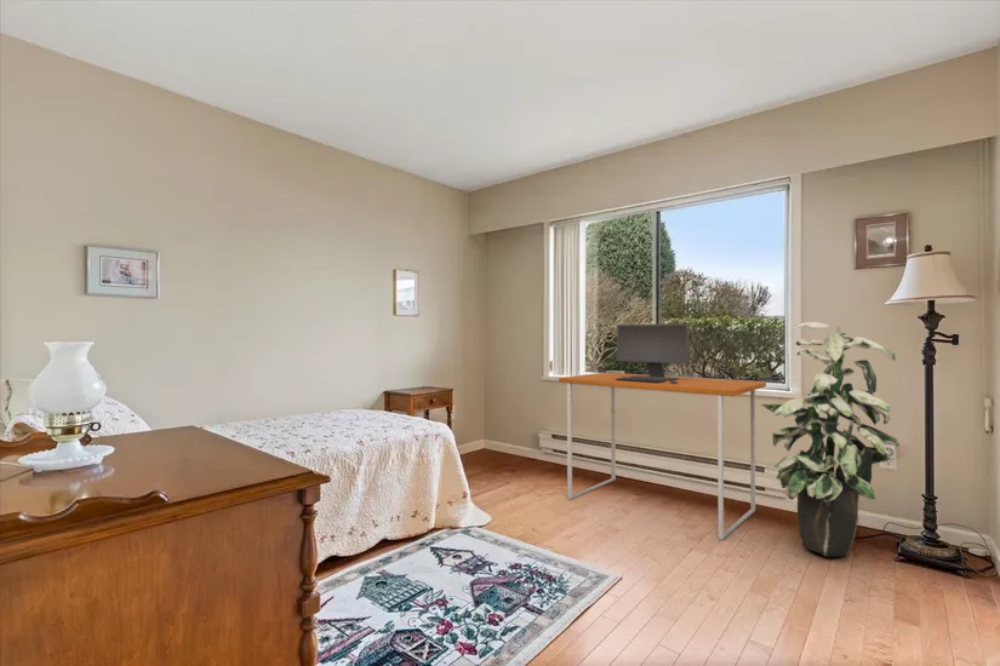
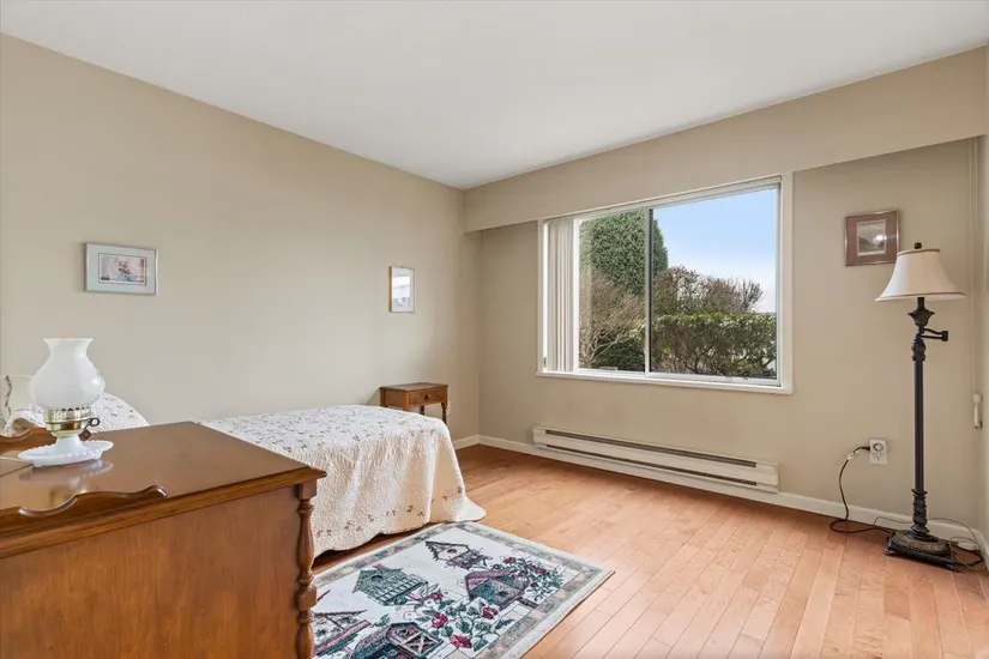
- indoor plant (824, 435)
- desk (662, 390)
